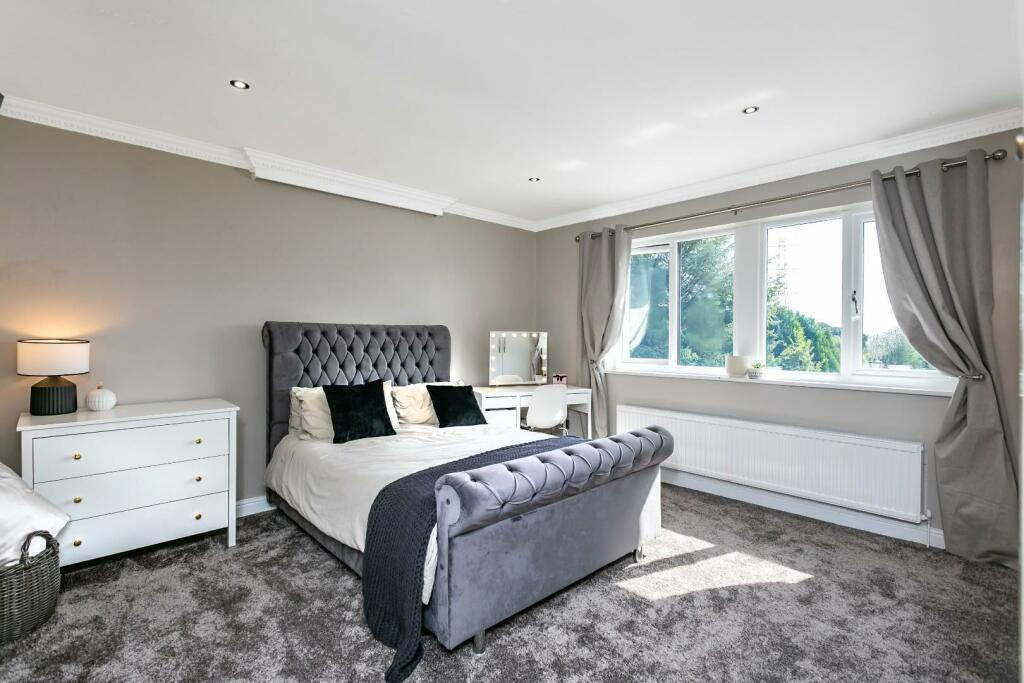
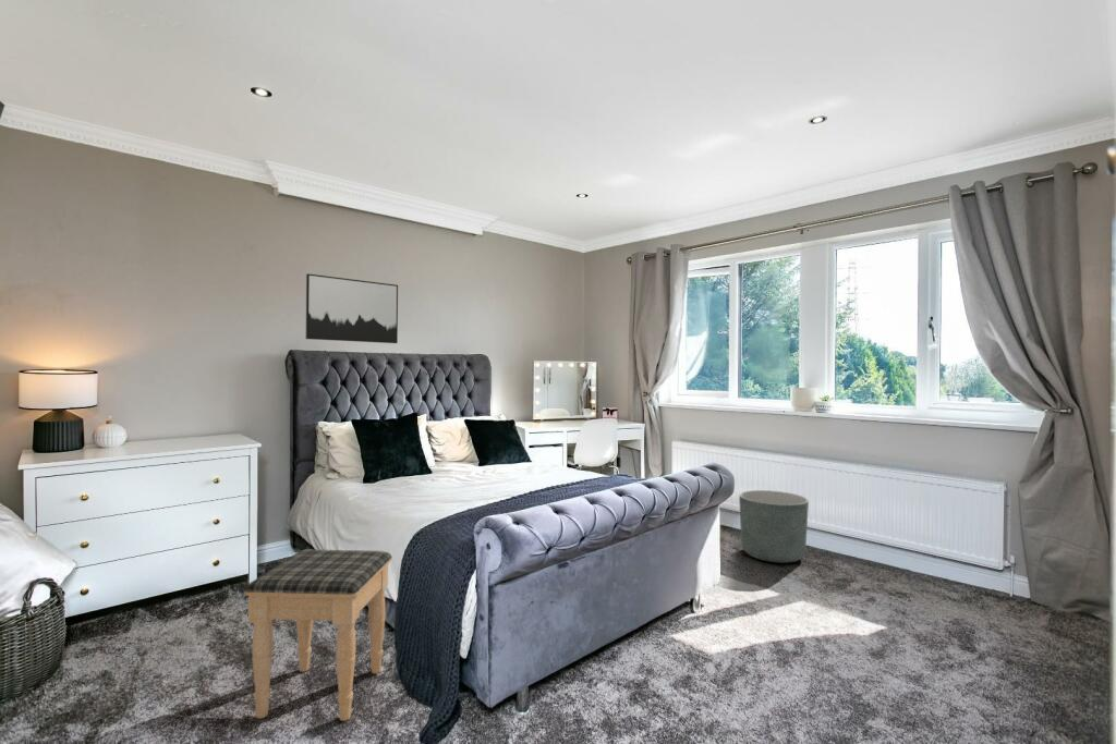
+ wall art (354, 310)
+ planter (773, 526)
+ footstool (324, 620)
